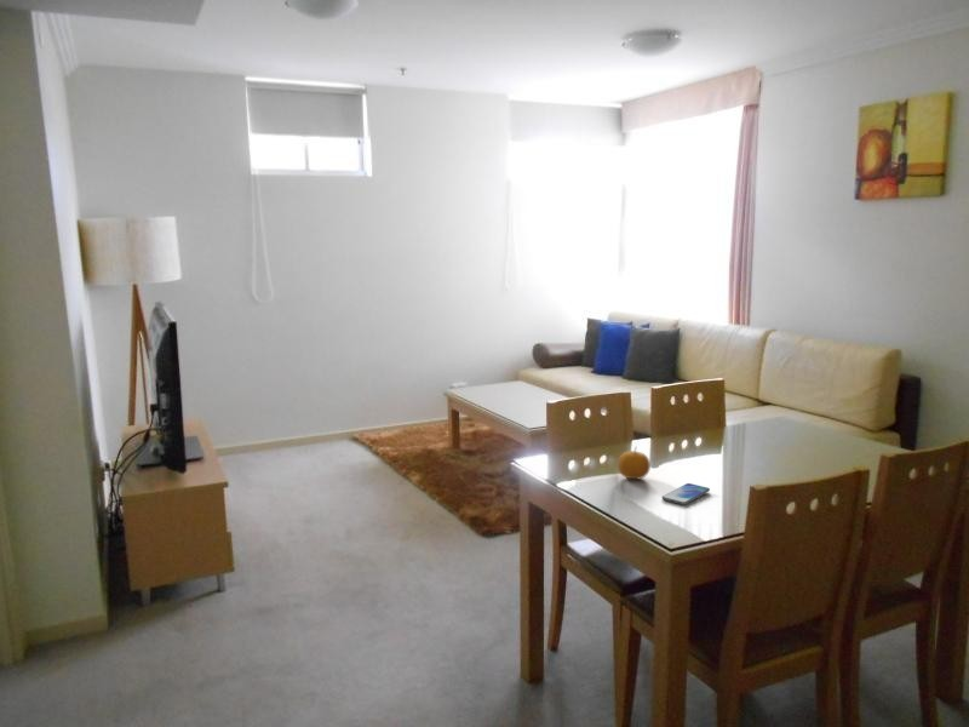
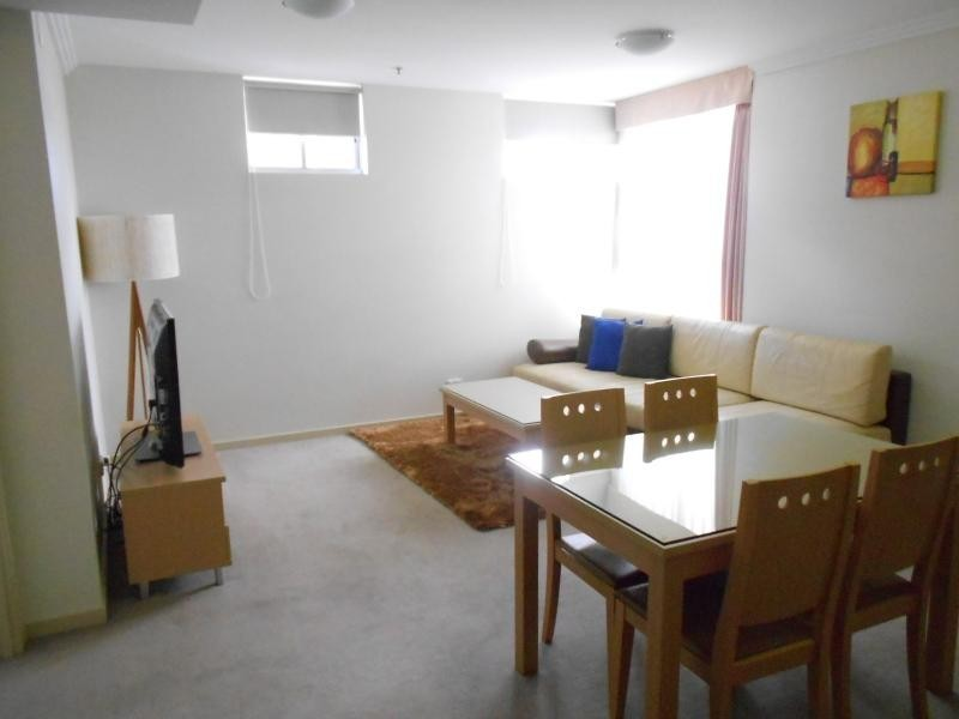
- fruit (633, 462)
- smartphone (686, 493)
